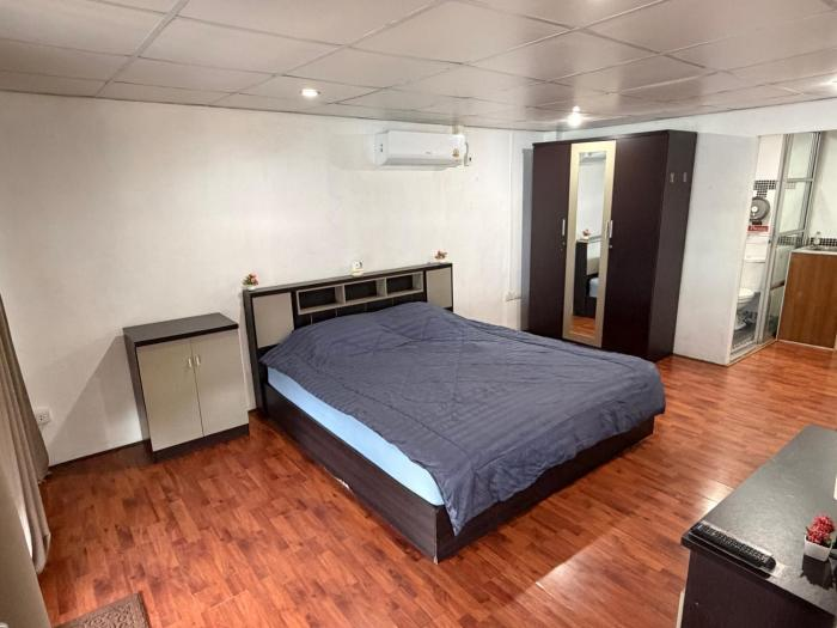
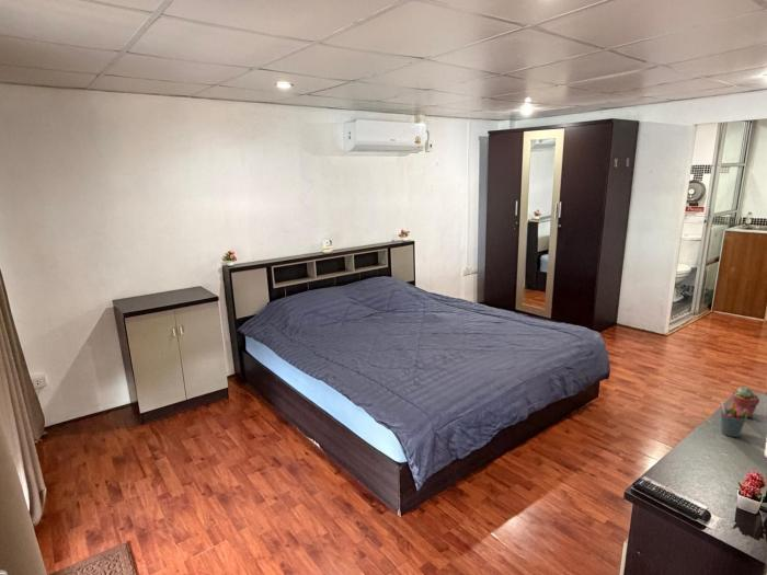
+ pen holder (732, 418)
+ potted succulent (744, 400)
